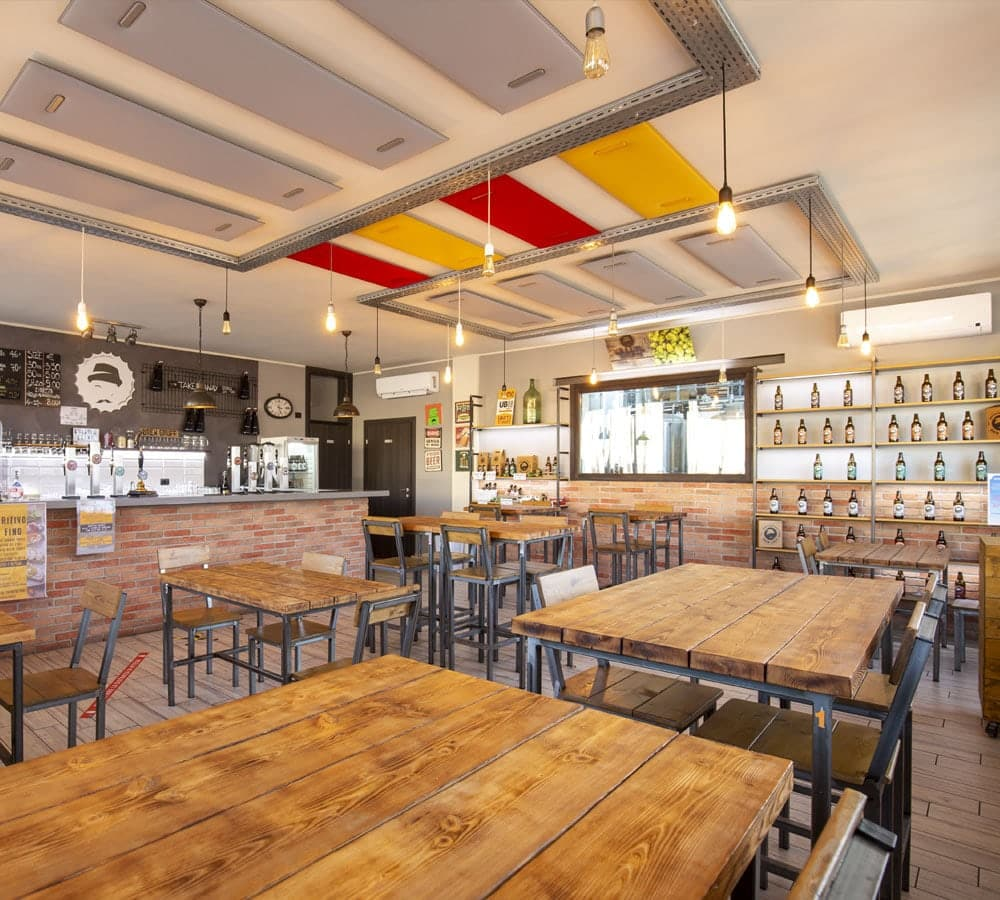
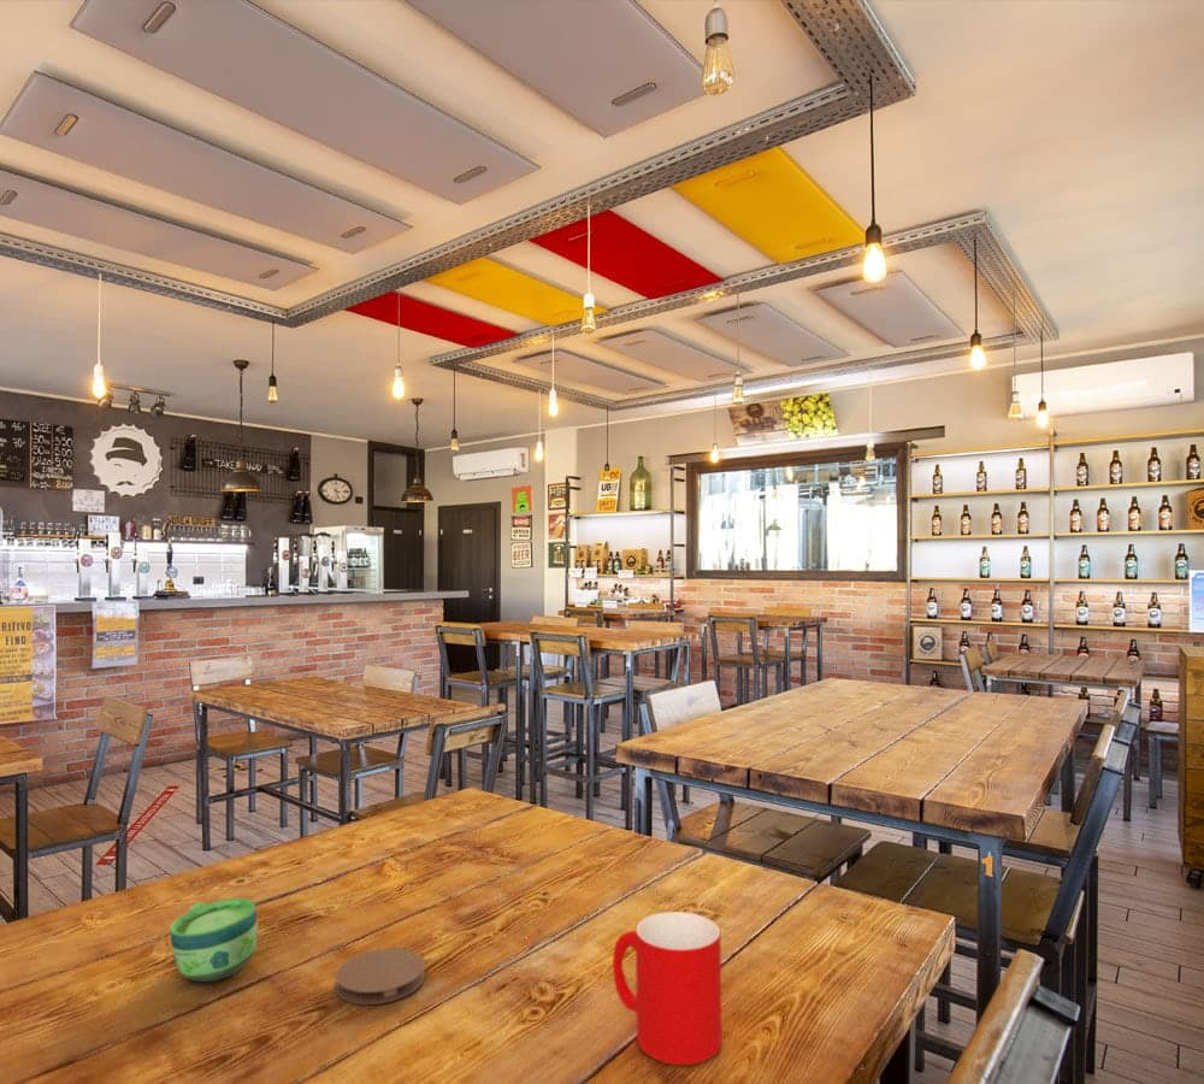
+ cup (663, 979)
+ cup (207, 938)
+ coaster (380, 974)
